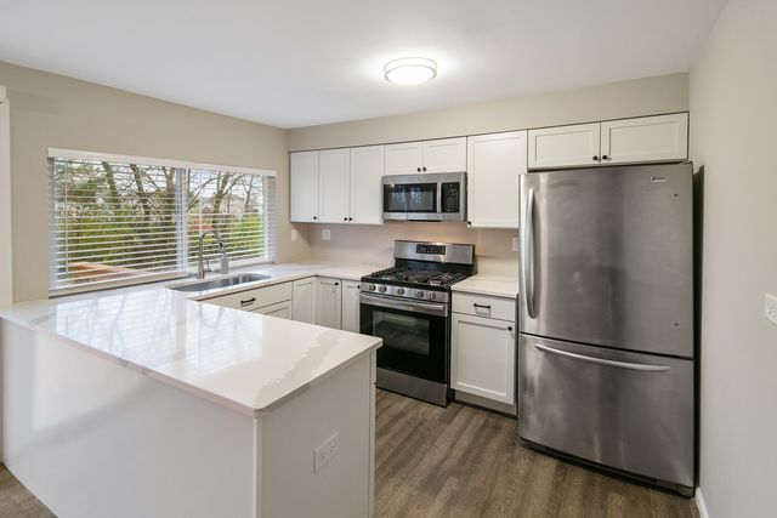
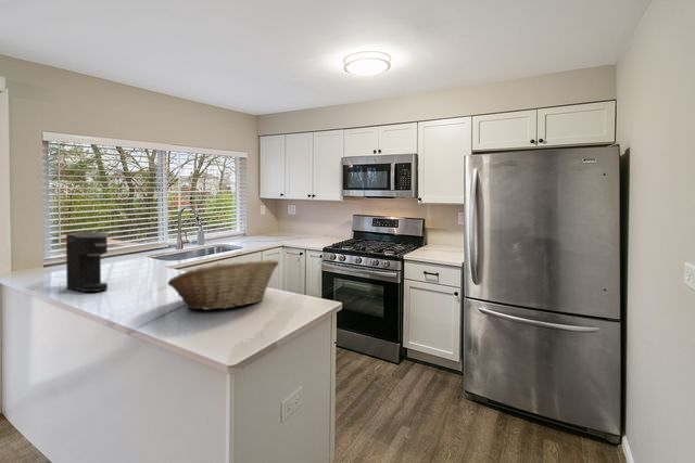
+ fruit basket (227, 281)
+ coffee maker (87, 260)
